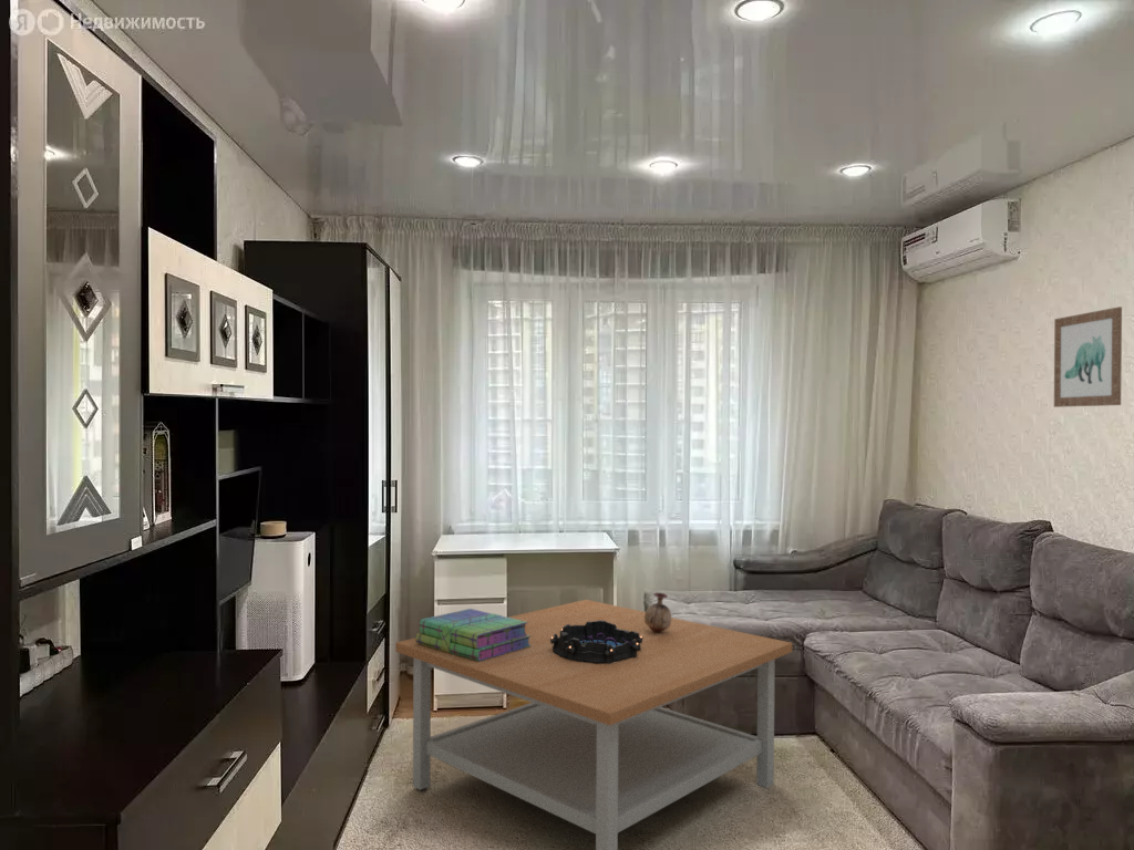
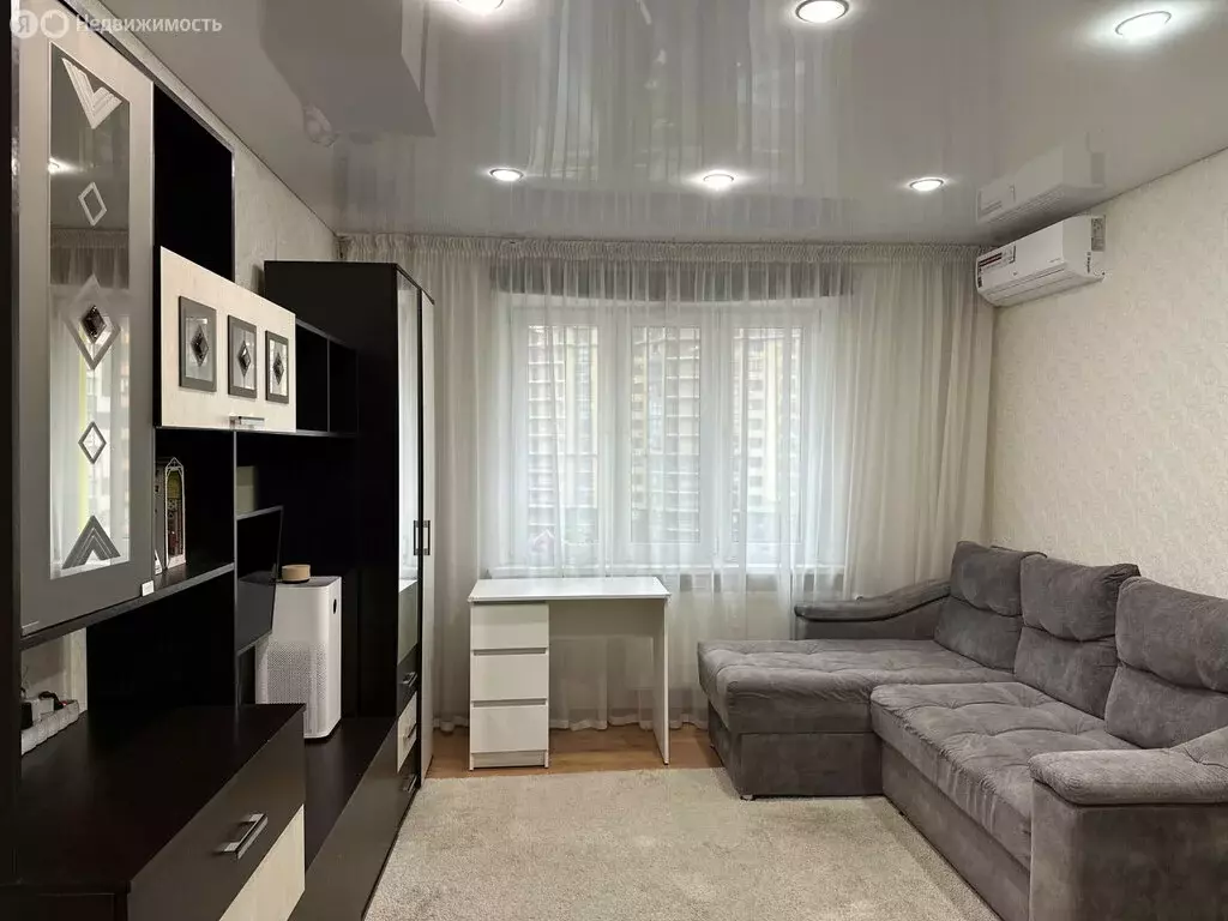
- decorative bowl (597, 639)
- wall art (1085, 360)
- stack of books (473, 632)
- coffee table (594, 714)
- vase (658, 612)
